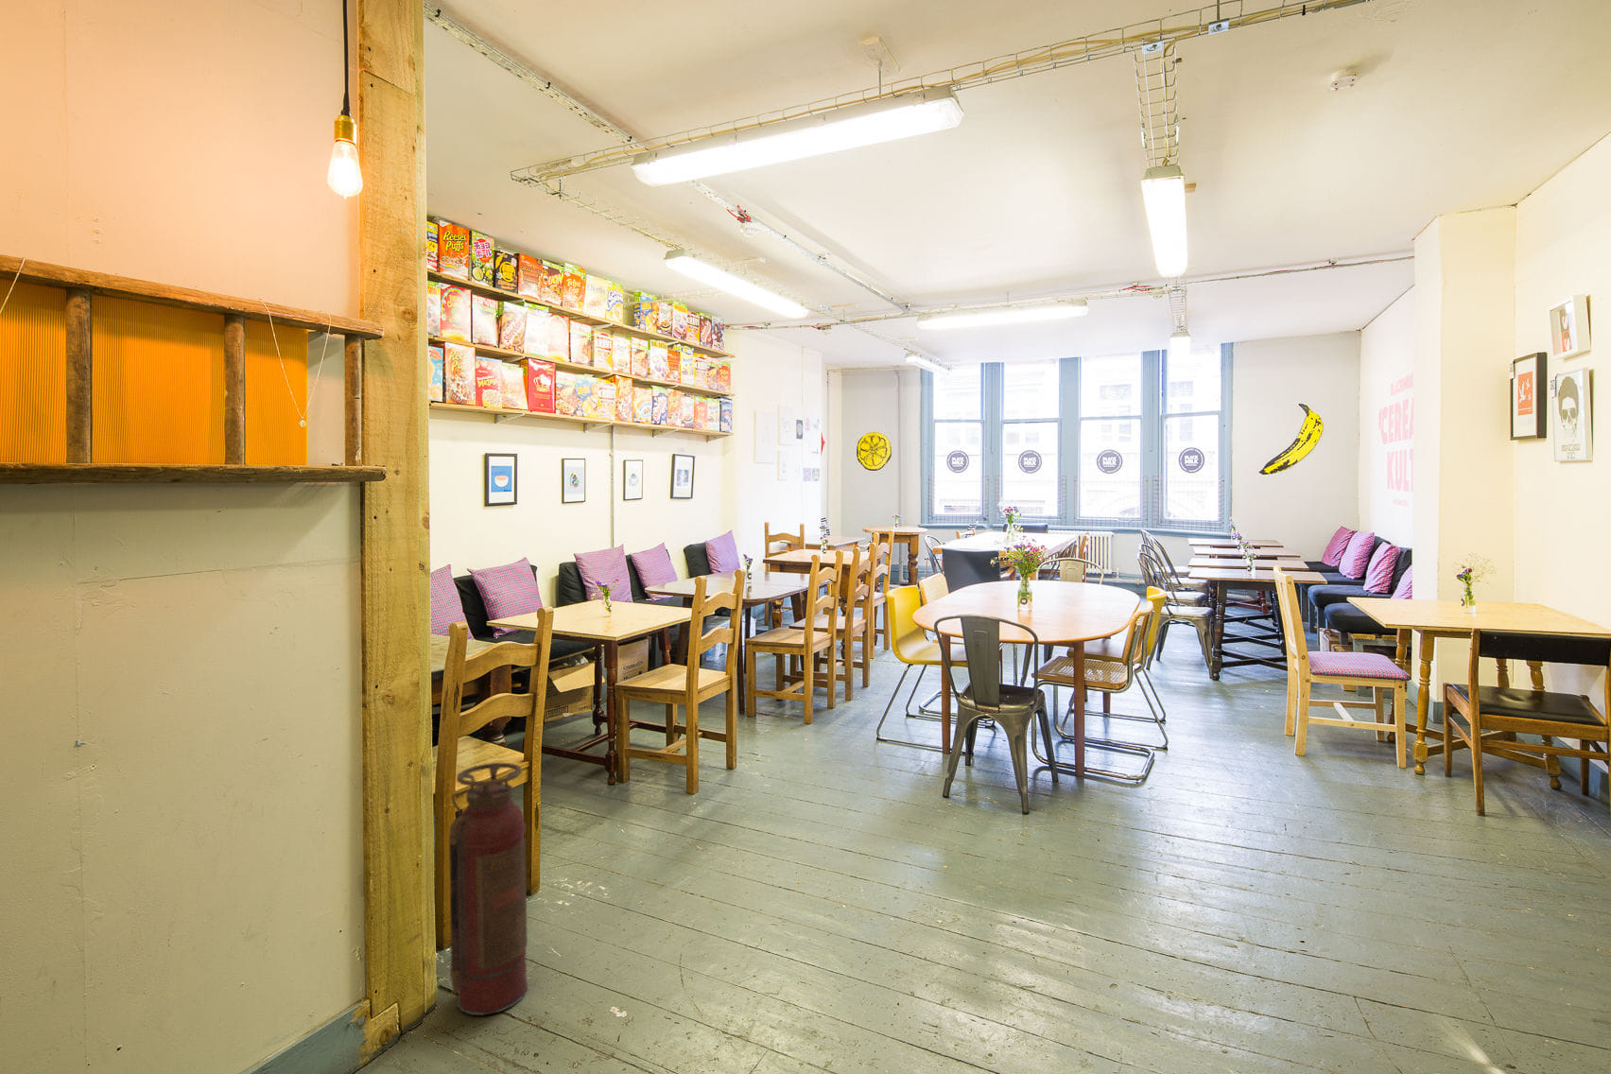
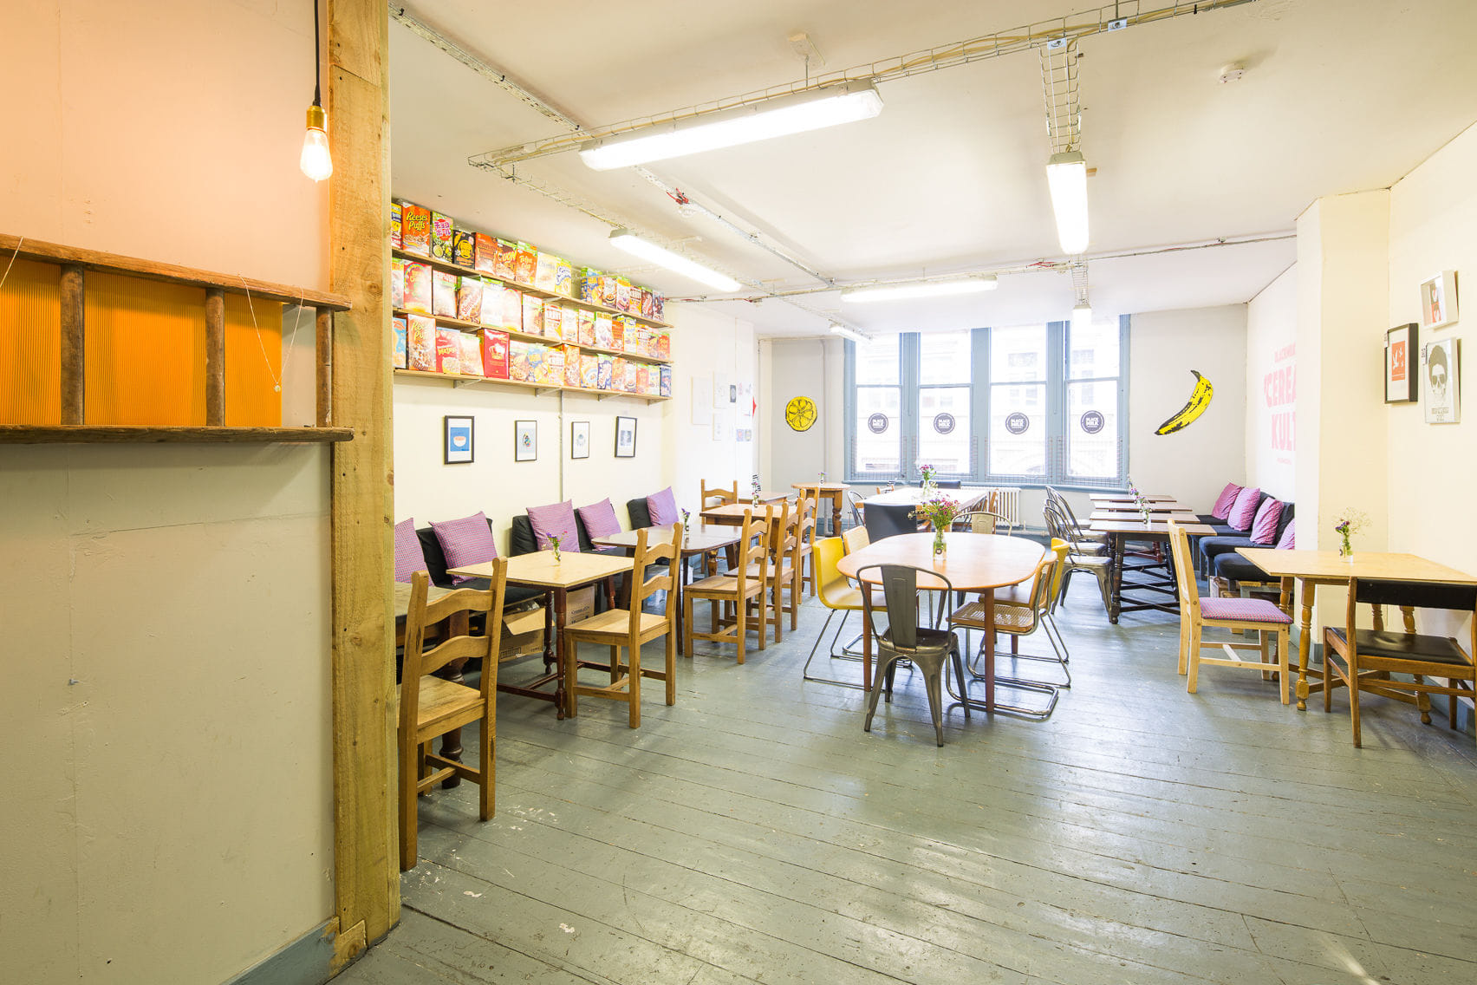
- fire extinguisher (487, 885)
